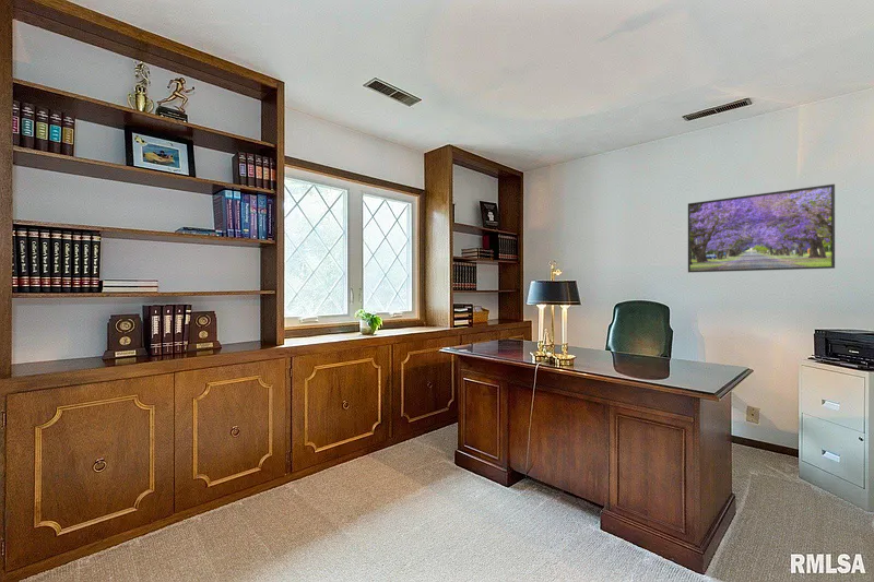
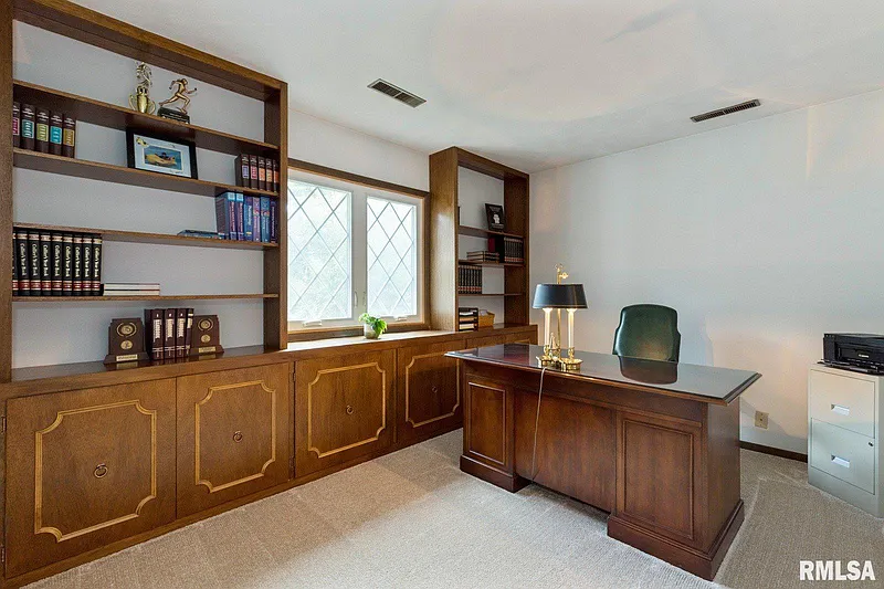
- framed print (754, 233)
